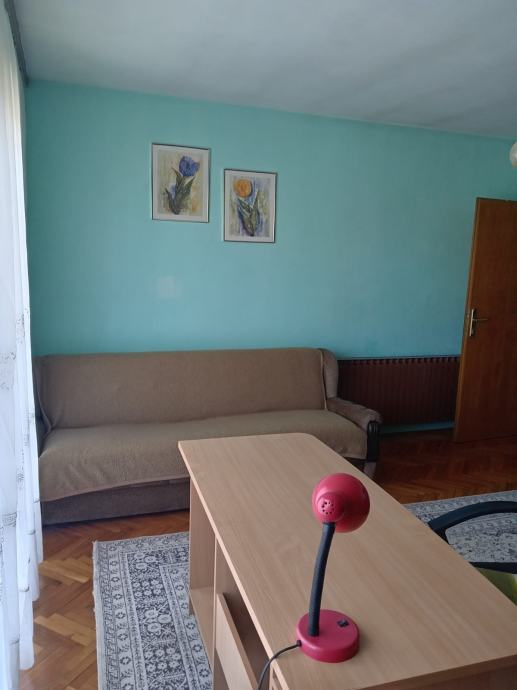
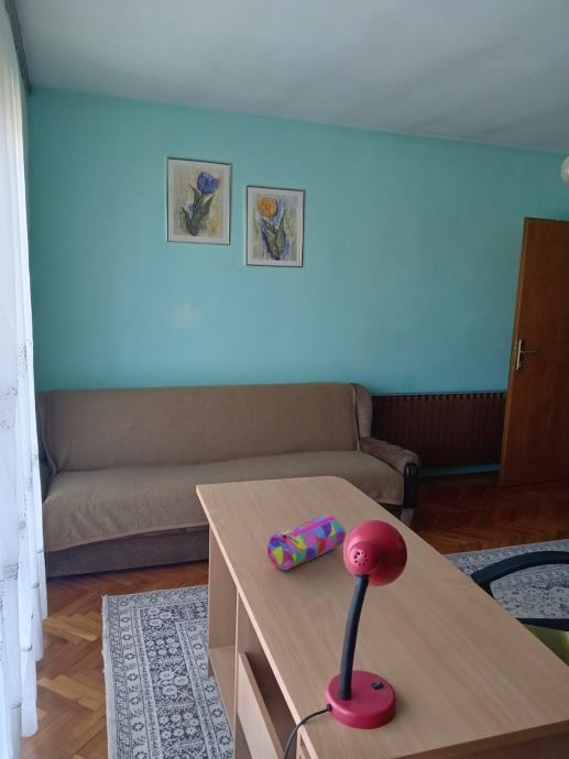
+ pencil case (307, 540)
